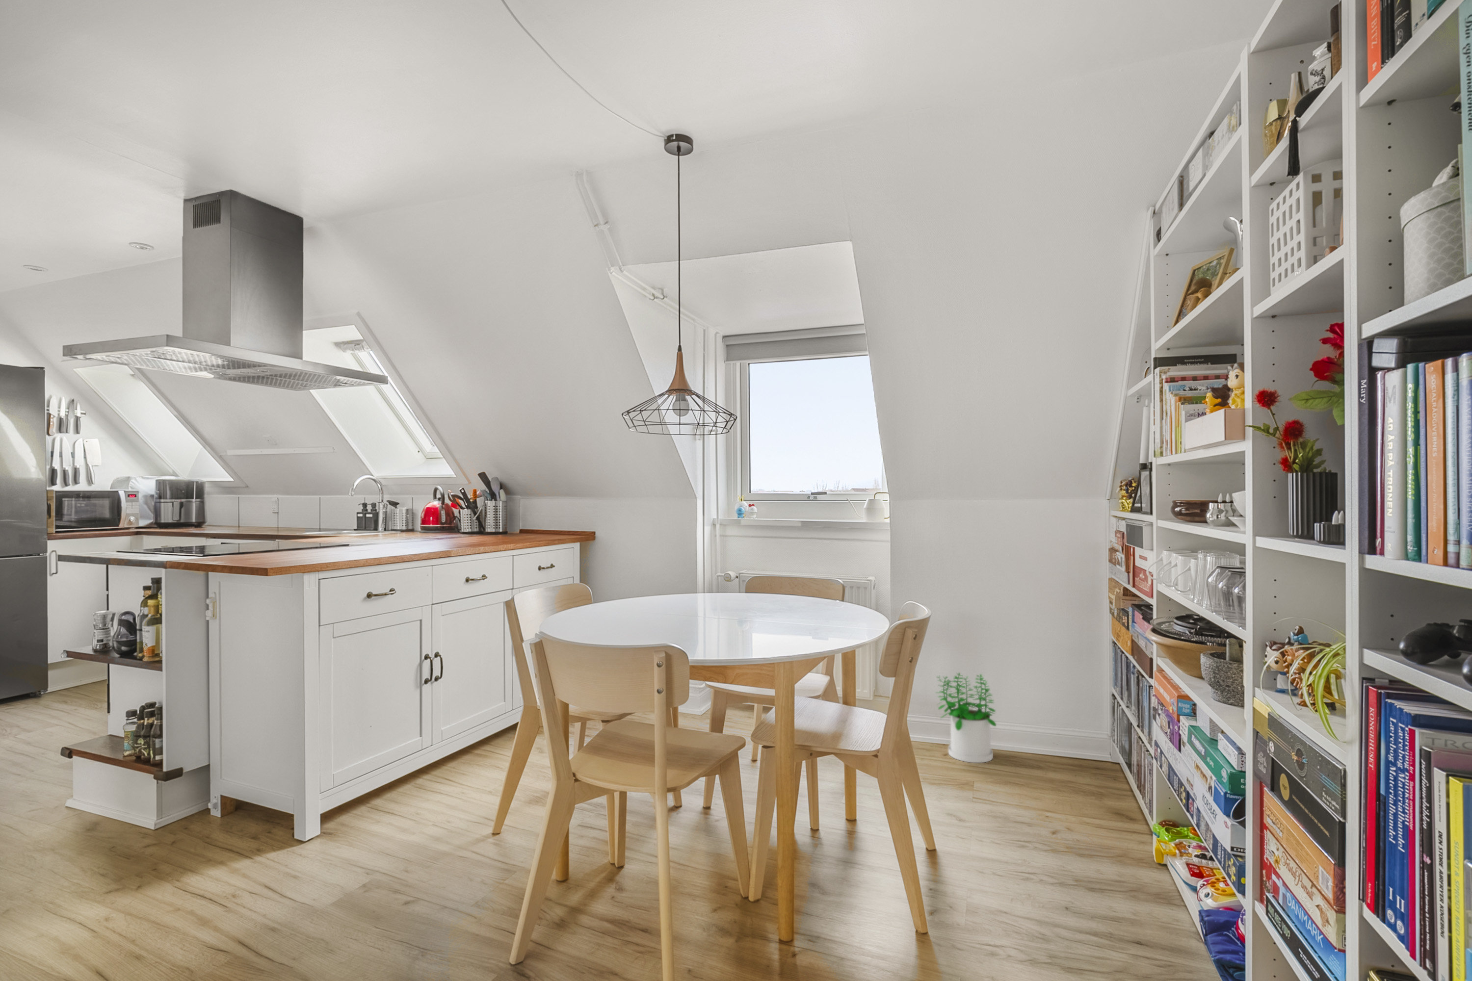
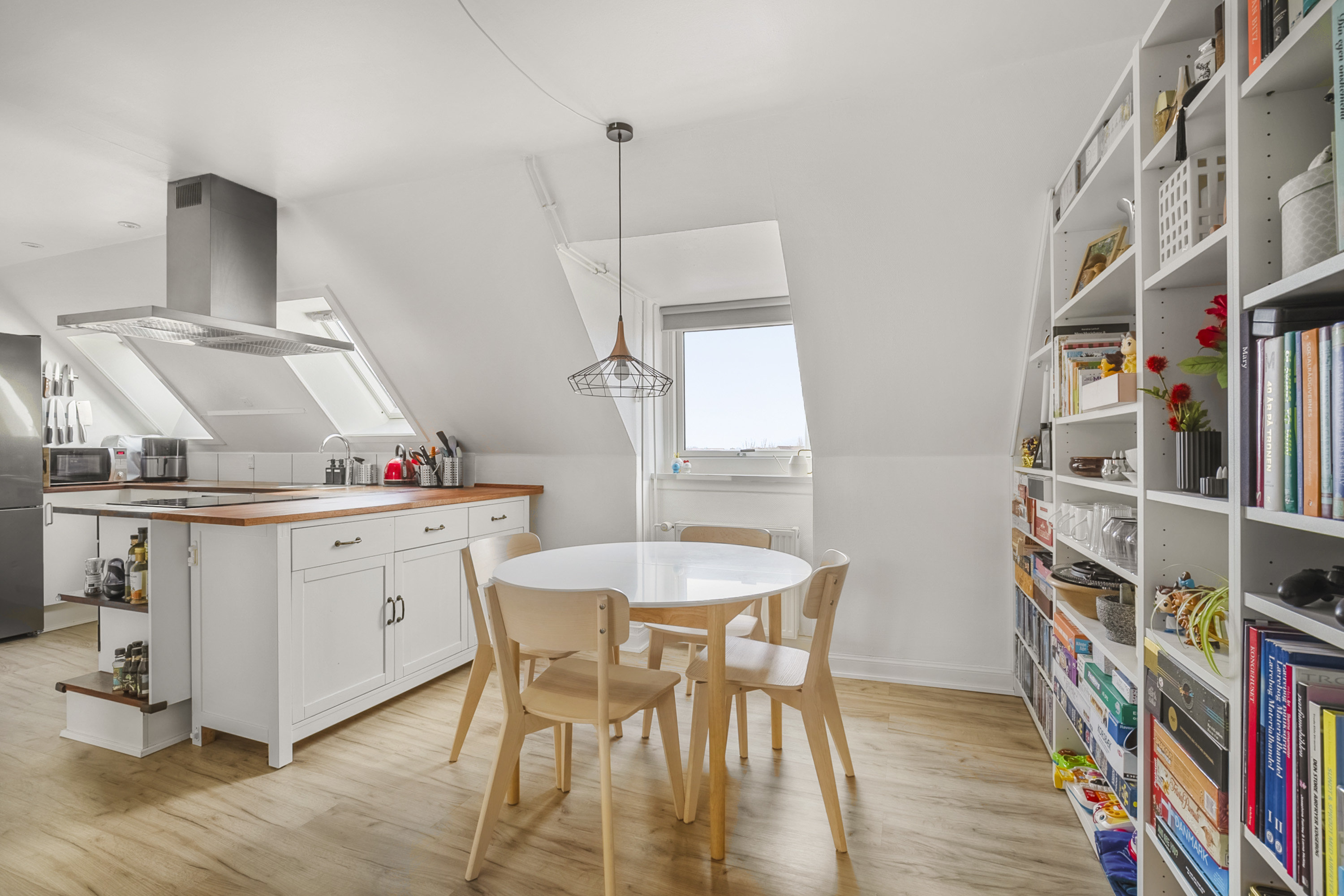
- potted plant (965, 714)
